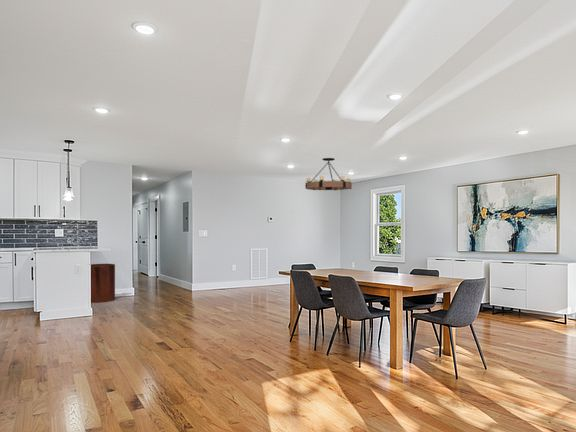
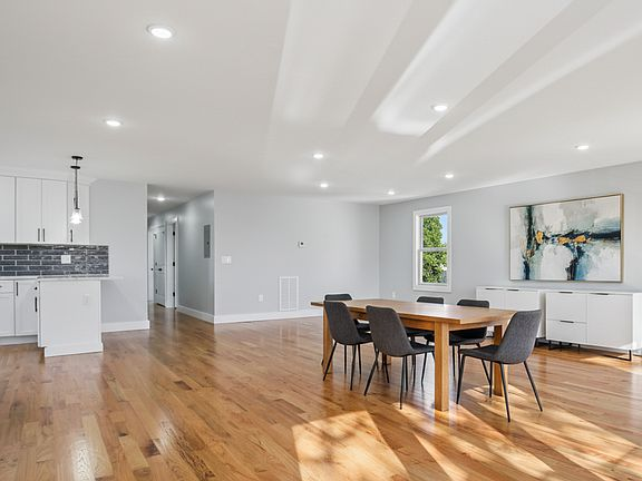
- trash can (99, 282)
- chandelier (330, 173)
